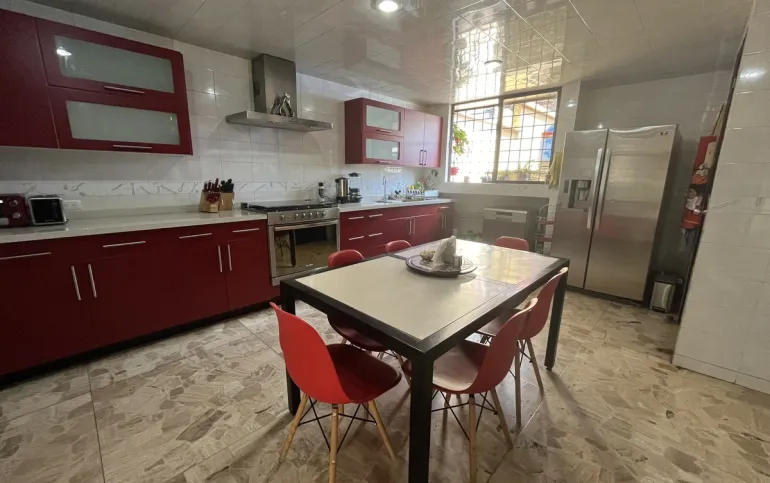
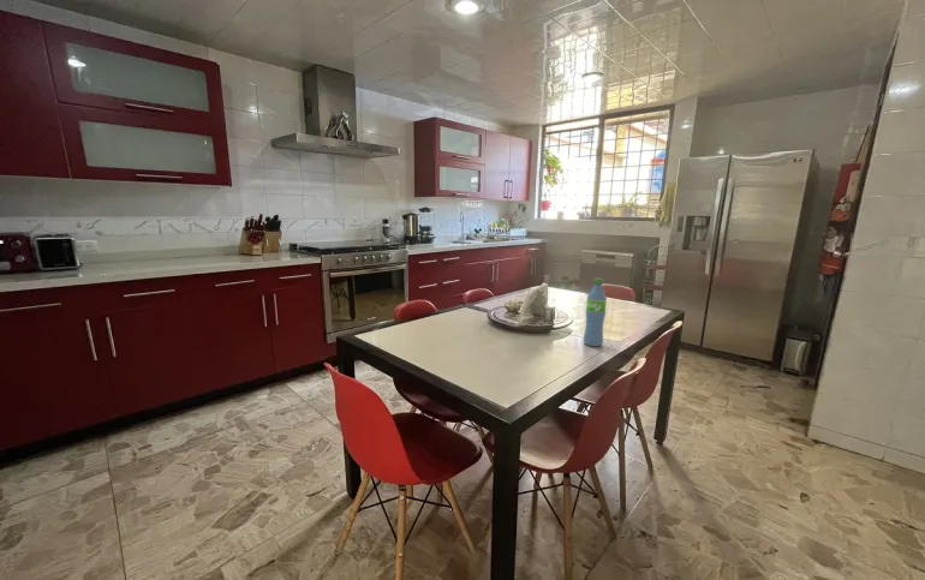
+ water bottle (595, 311)
